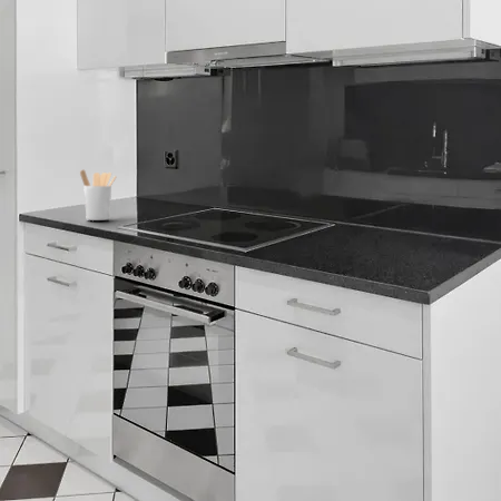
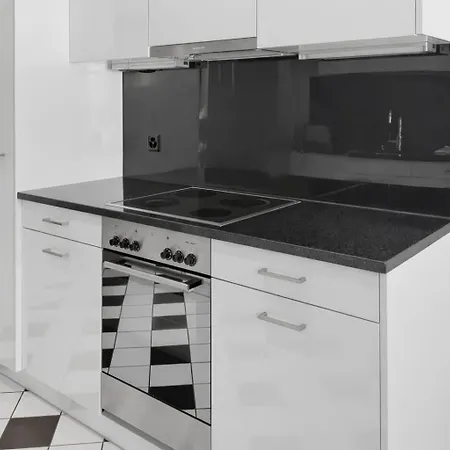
- utensil holder (99, 194)
